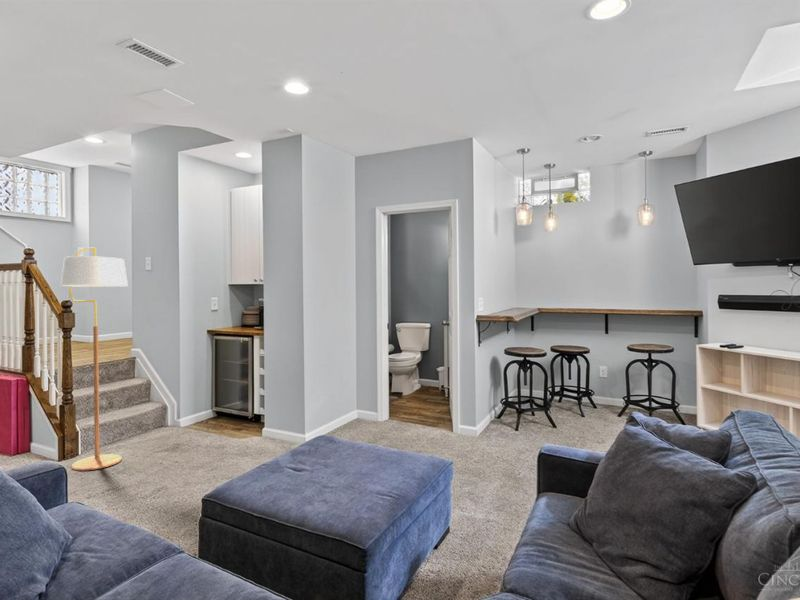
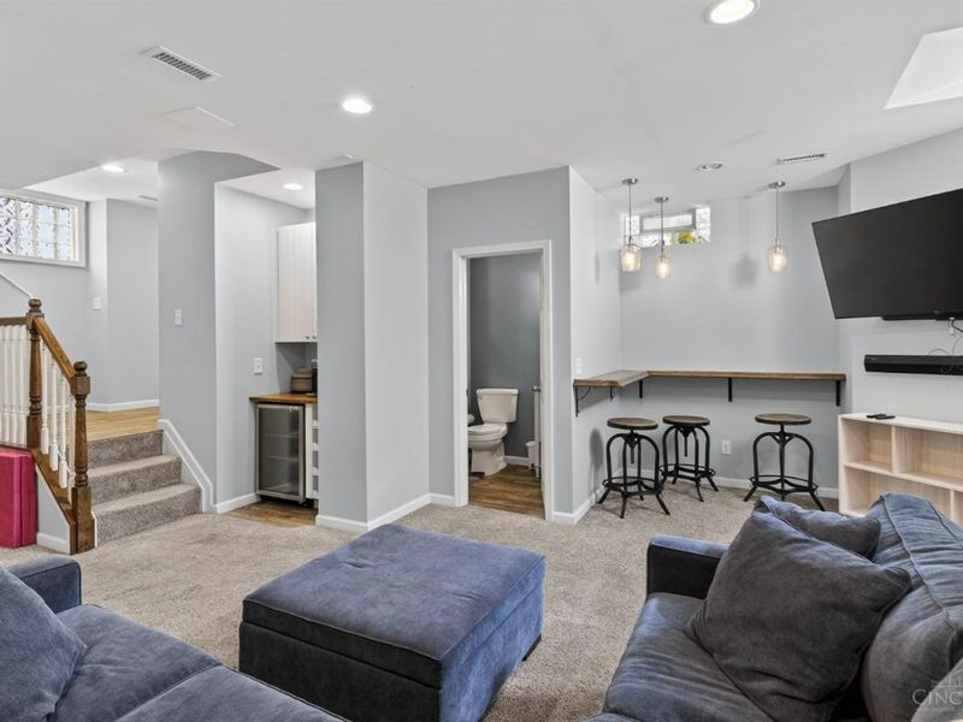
- floor lamp (94, 354)
